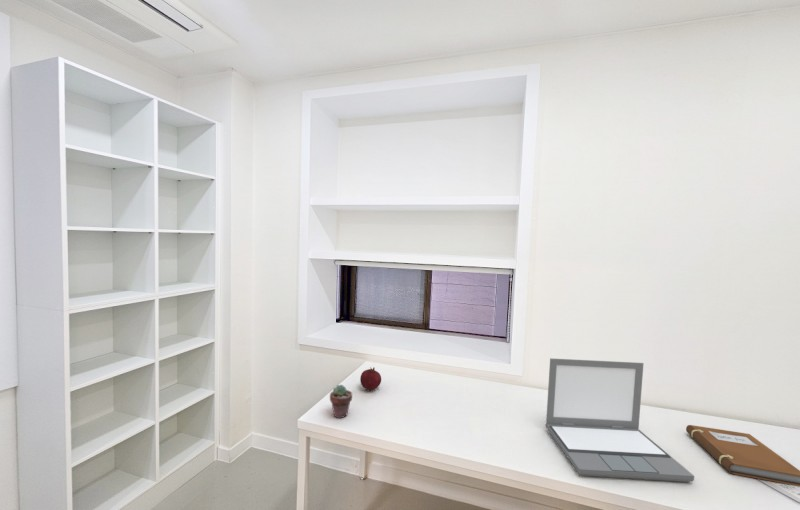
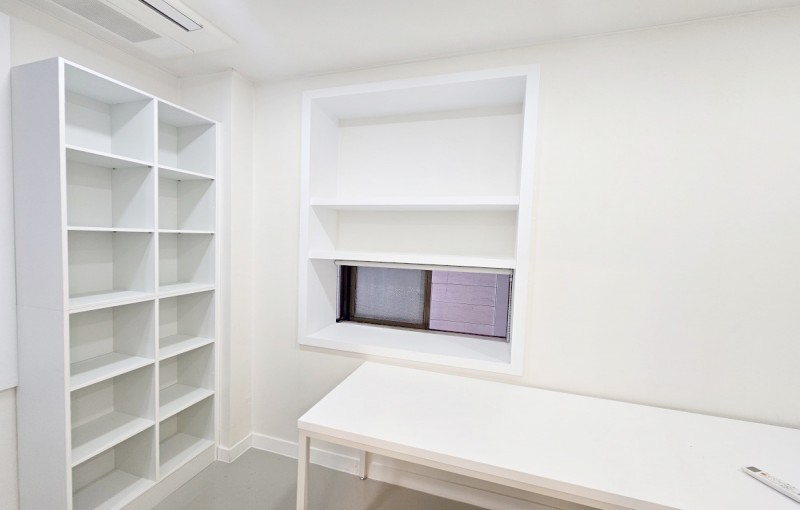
- fruit (370, 378)
- notebook (738, 450)
- laptop (613, 413)
- potted succulent (340, 399)
